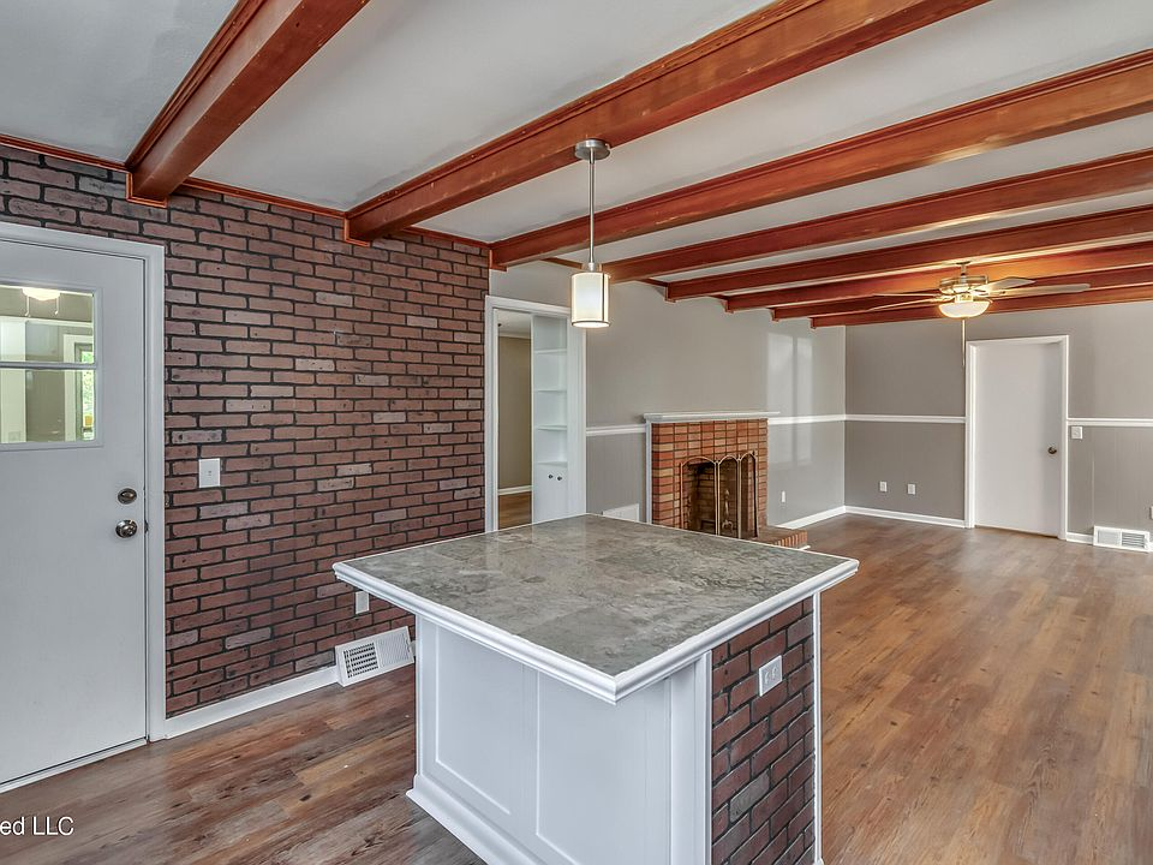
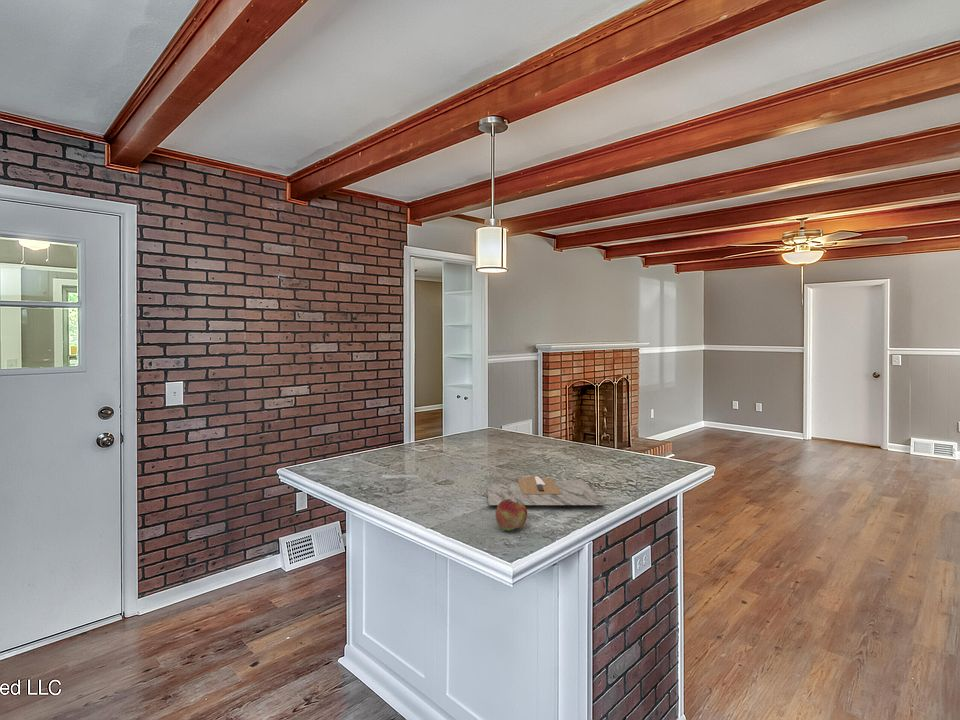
+ fruit (511, 514)
+ cutting board (537, 484)
